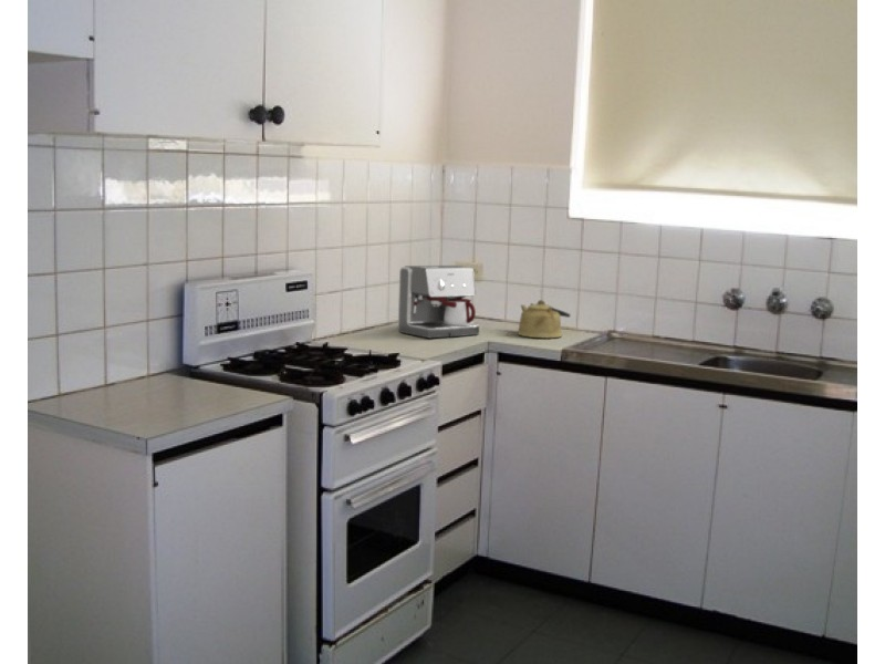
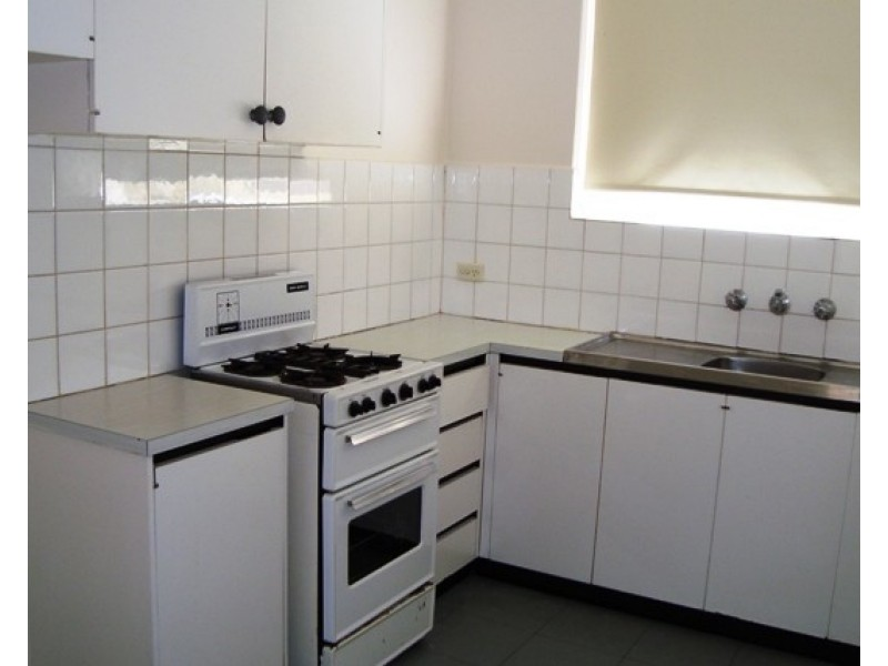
- coffee maker (439, 300)
- kettle (538, 317)
